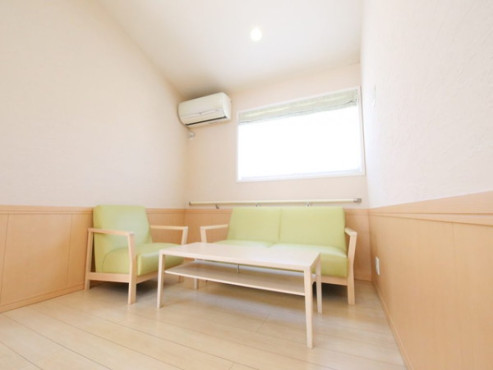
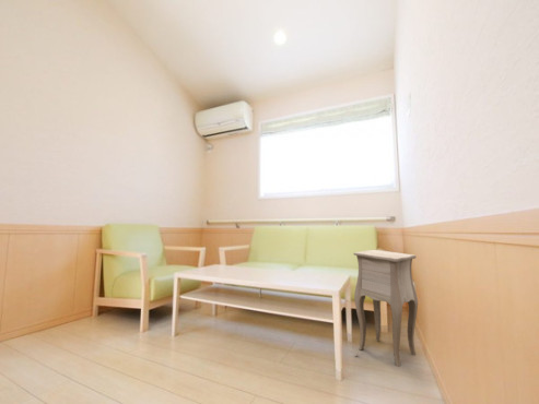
+ side table (385, 300)
